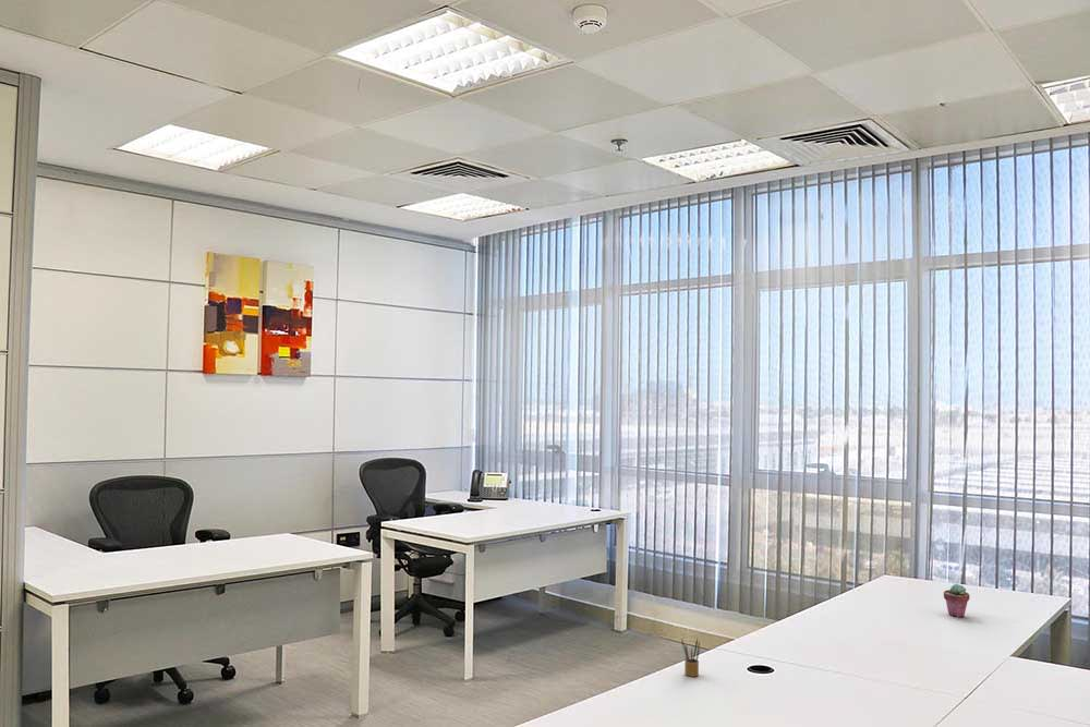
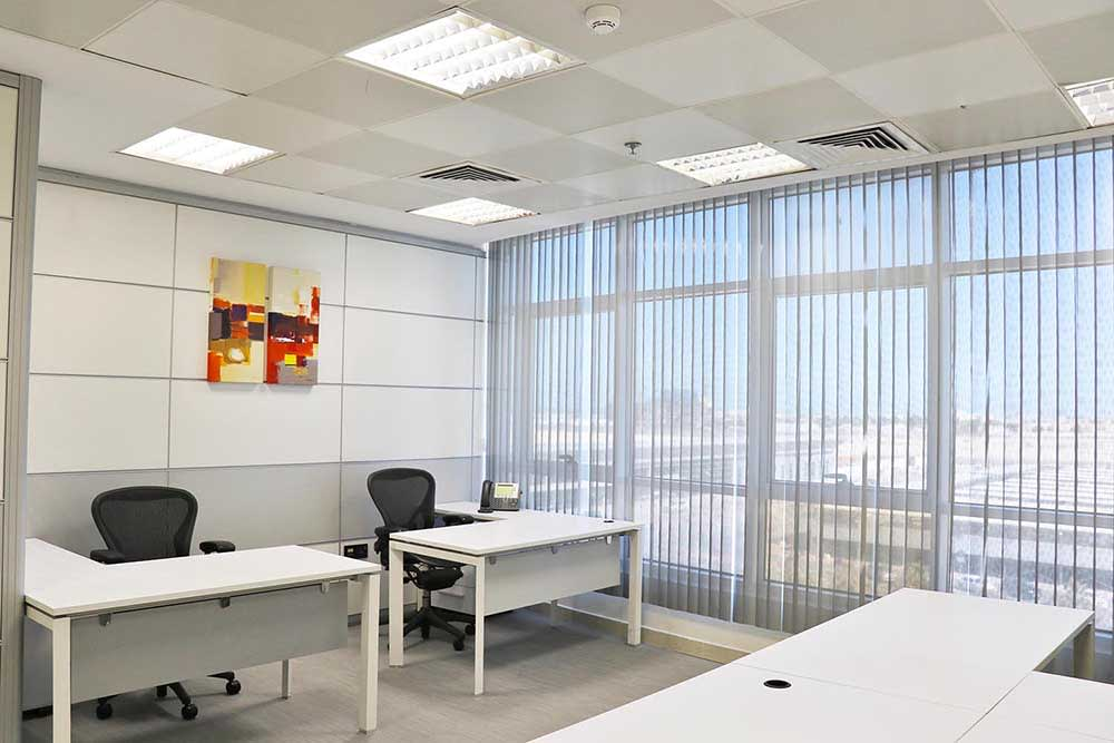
- potted succulent (956, 598)
- pencil box (691, 656)
